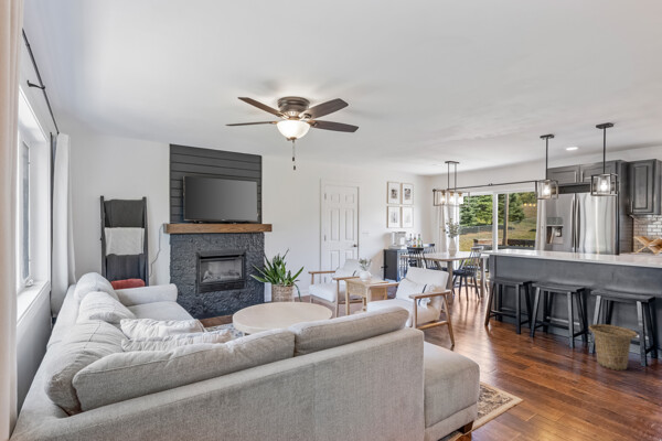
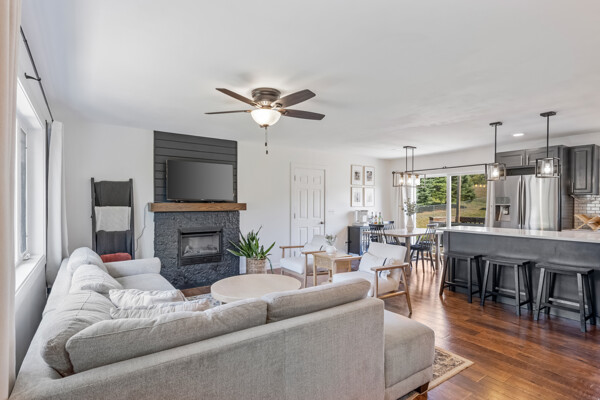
- basket (611, 347)
